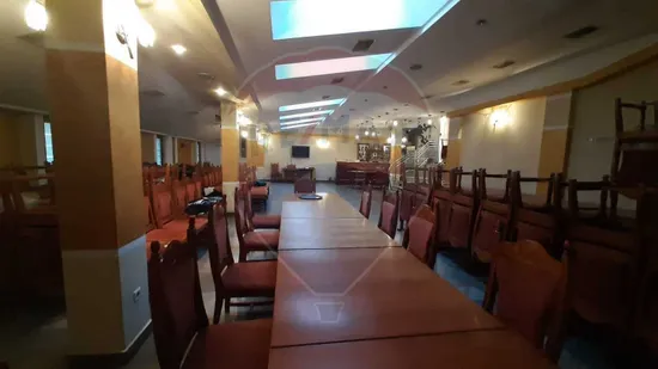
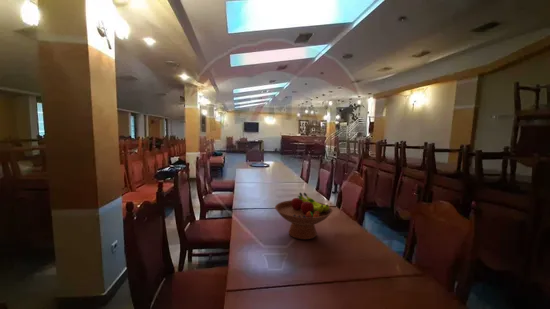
+ fruit bowl (303, 215)
